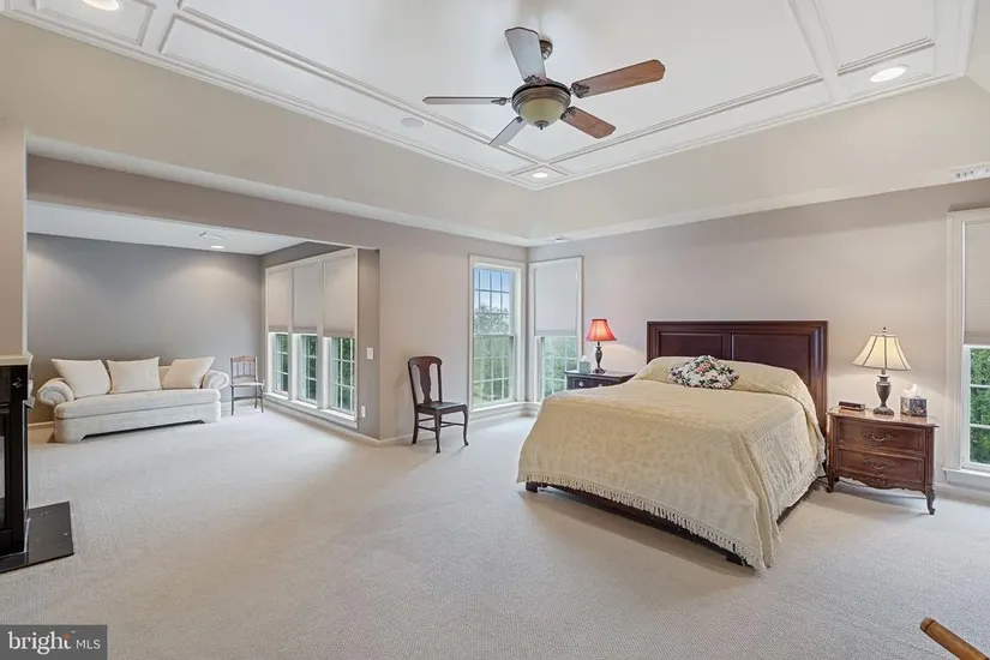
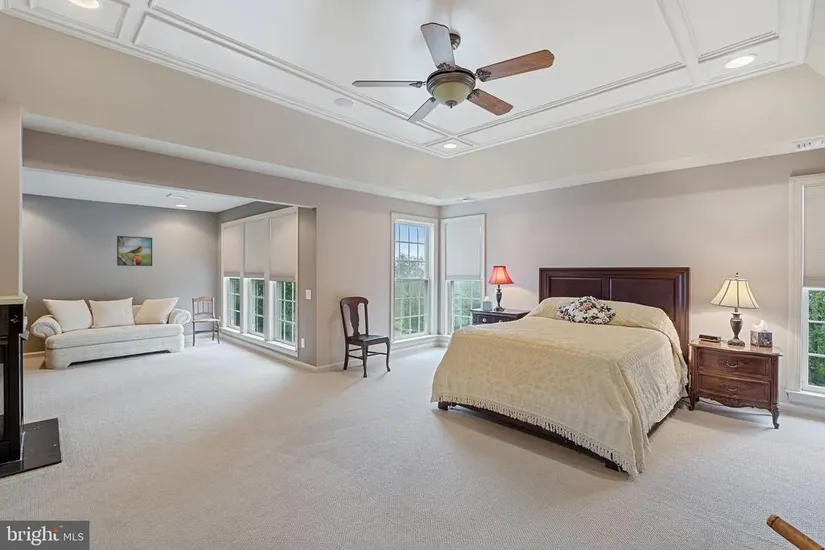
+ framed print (135, 251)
